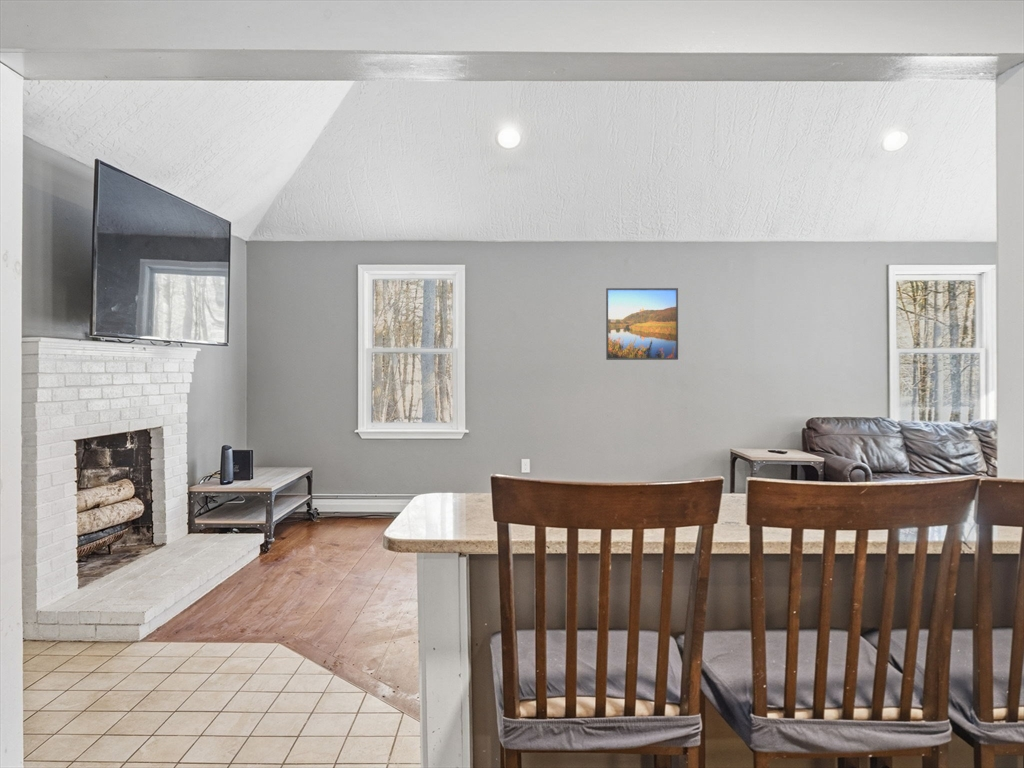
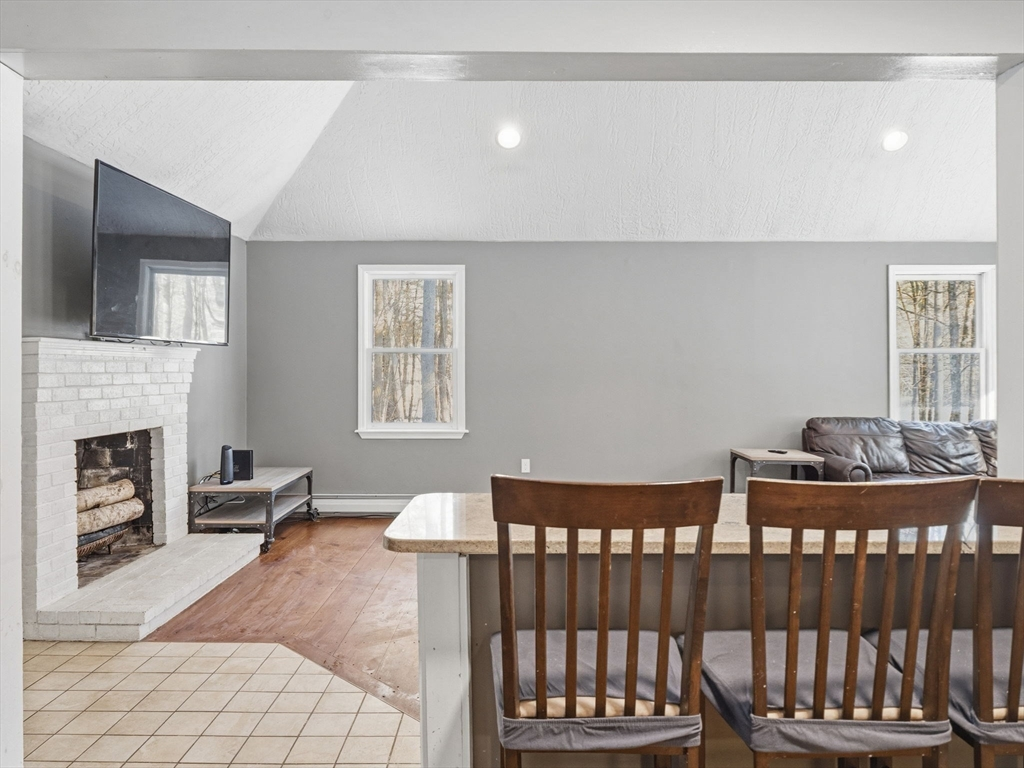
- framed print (642, 323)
